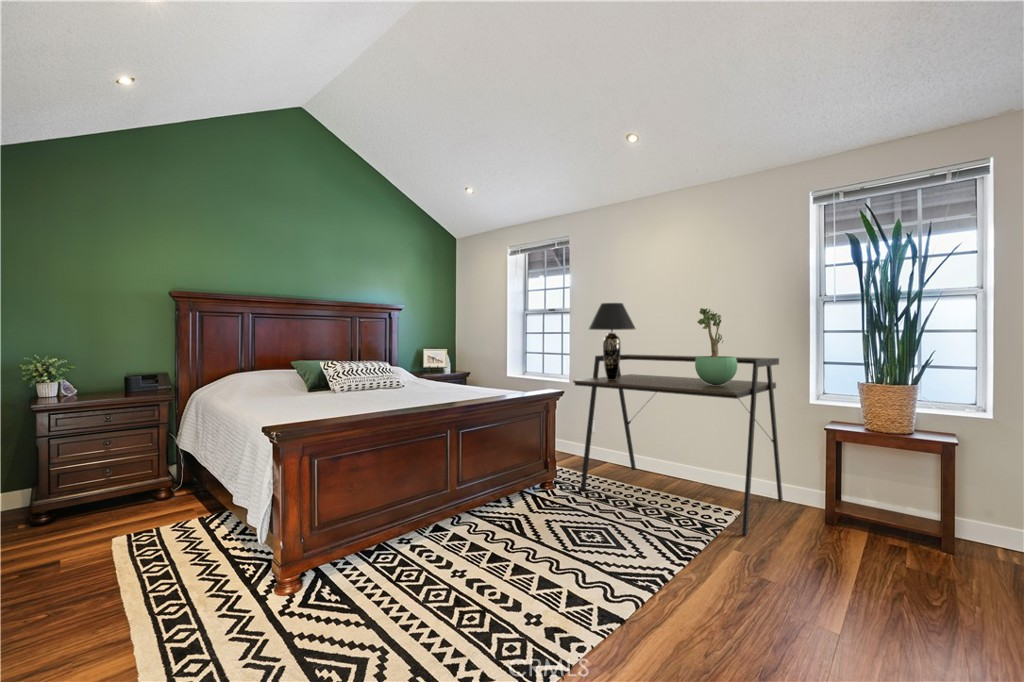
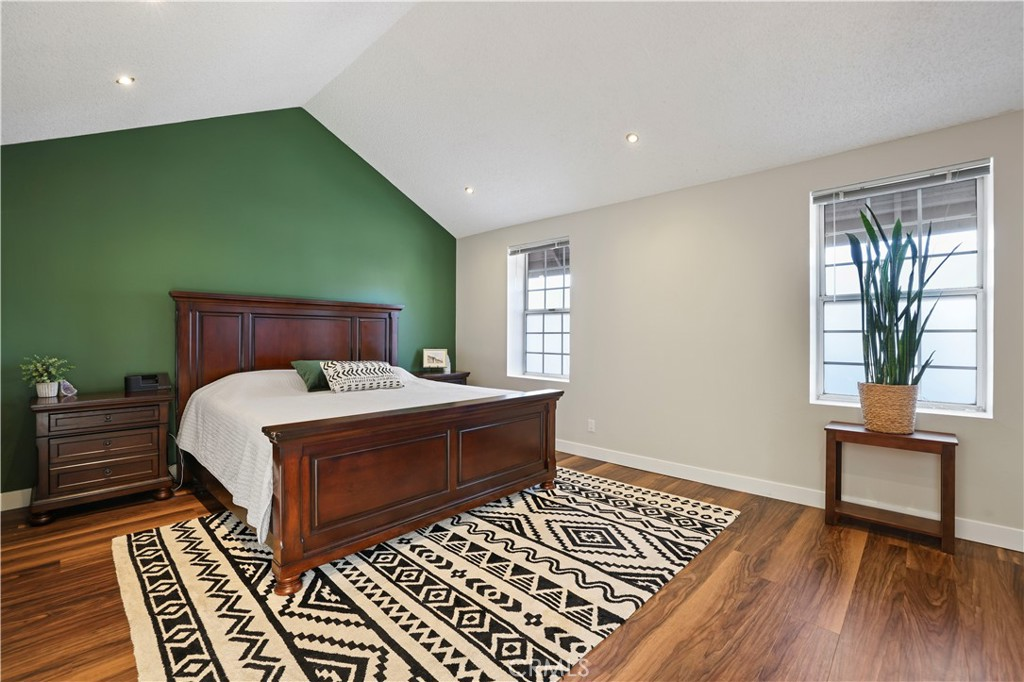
- desk (674, 393)
- table lamp (611, 341)
- potted plant (714, 345)
